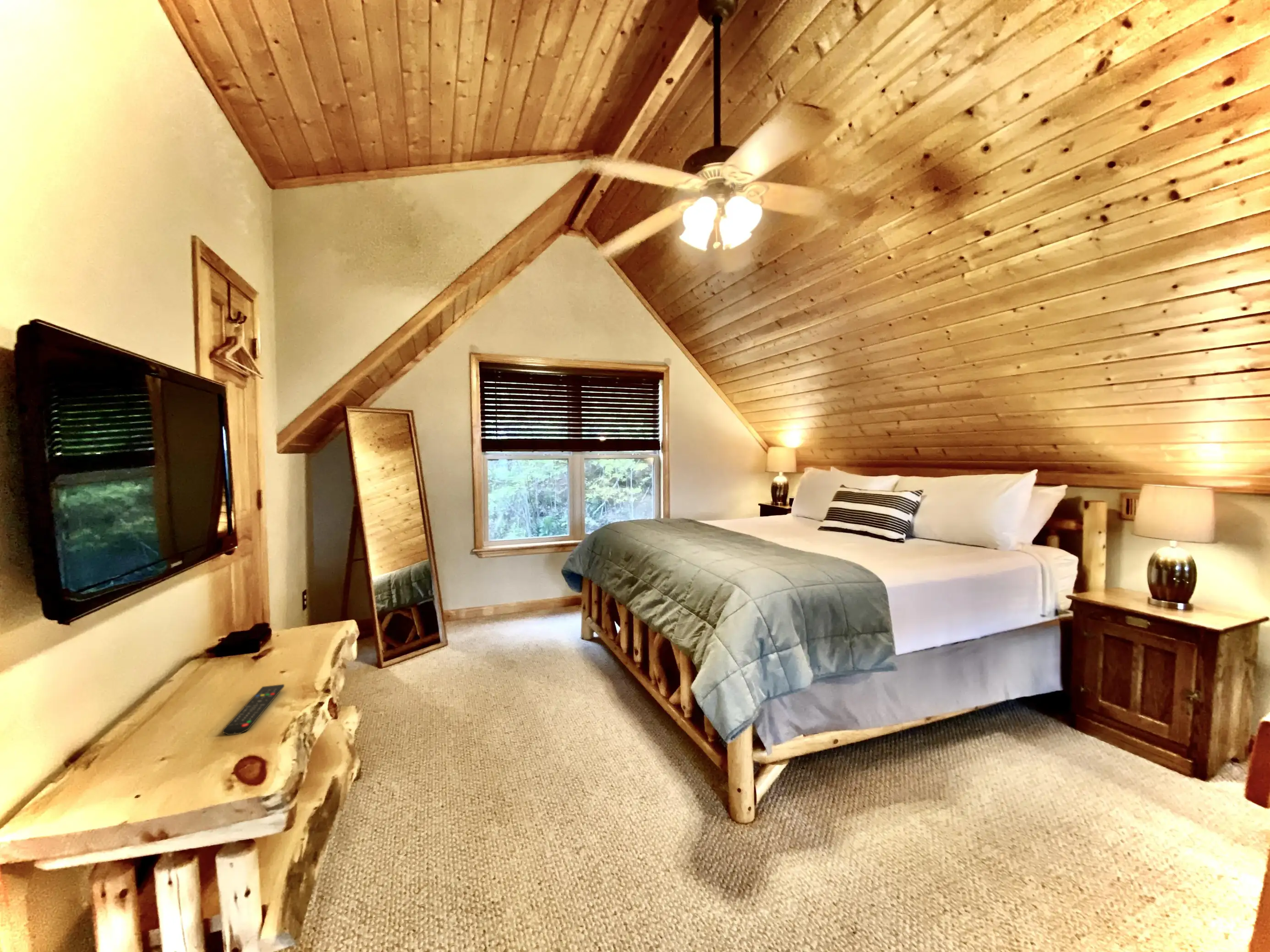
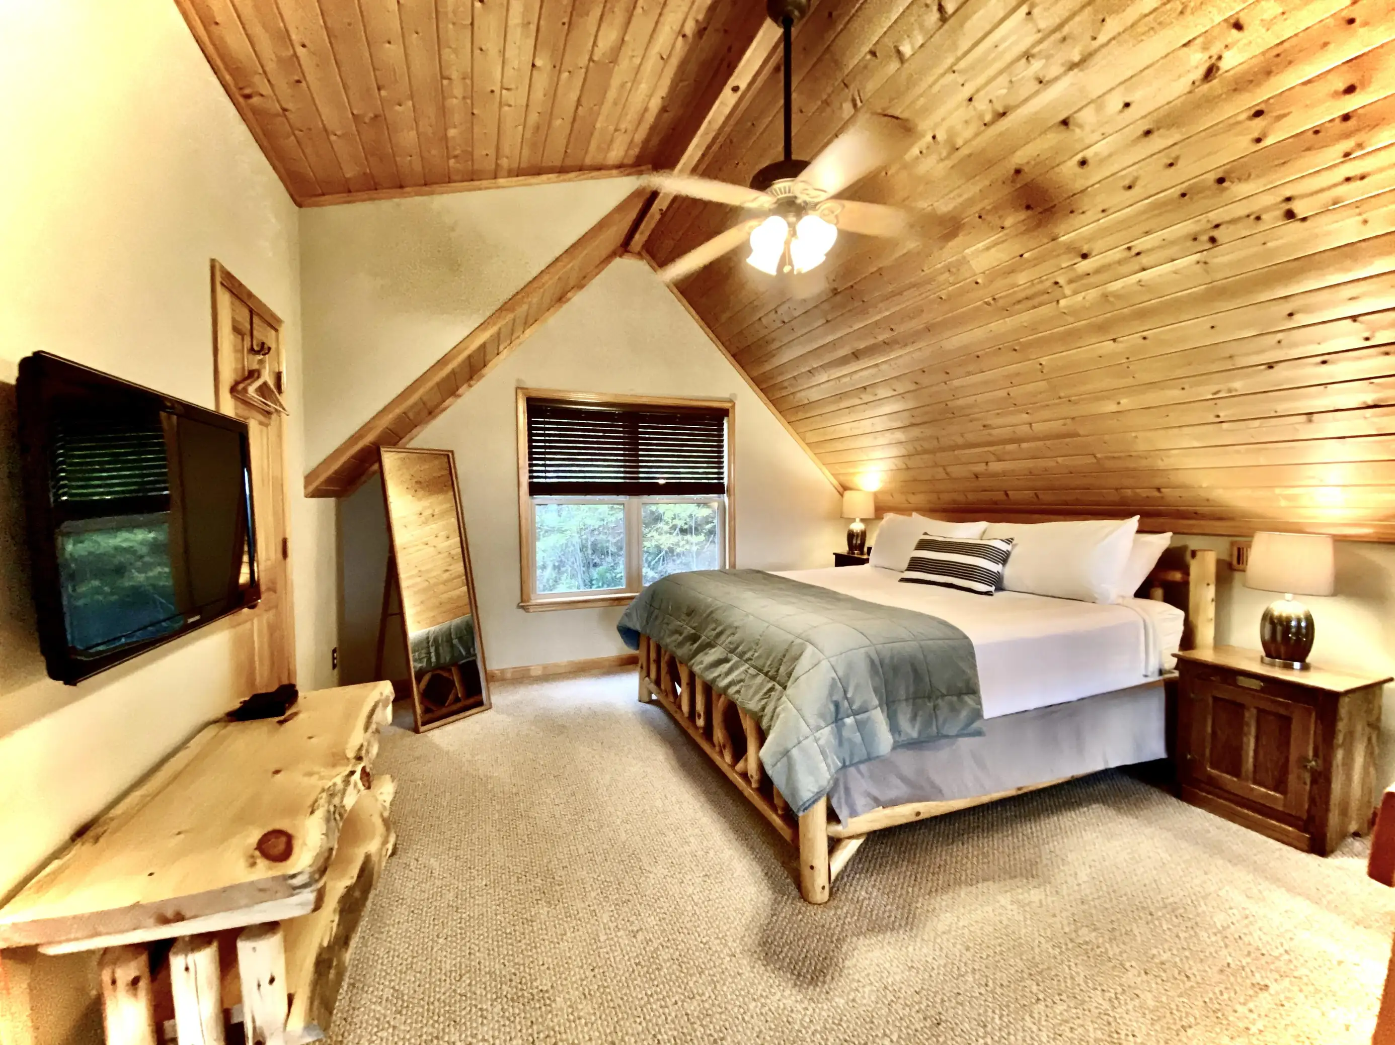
- remote control (256, 708)
